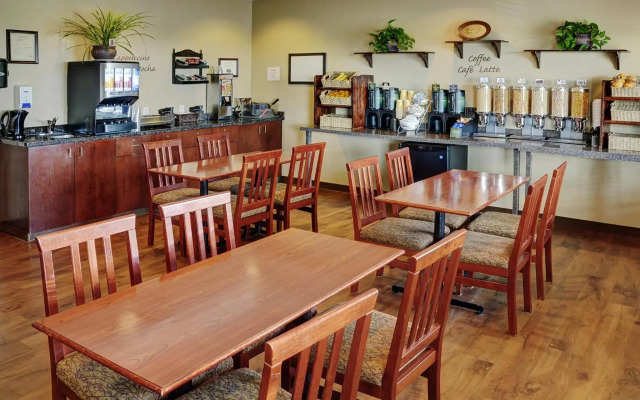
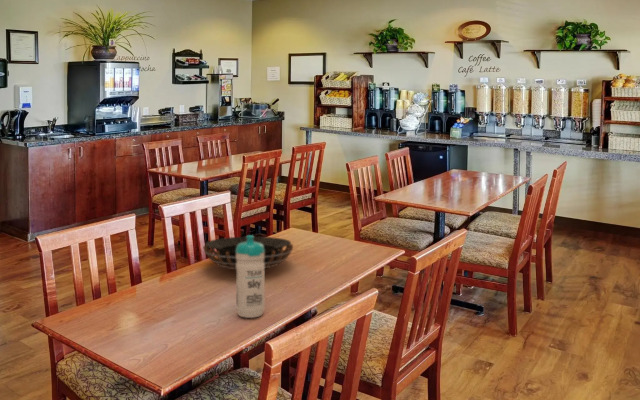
+ water bottle (250, 275)
+ decorative bowl (236, 259)
